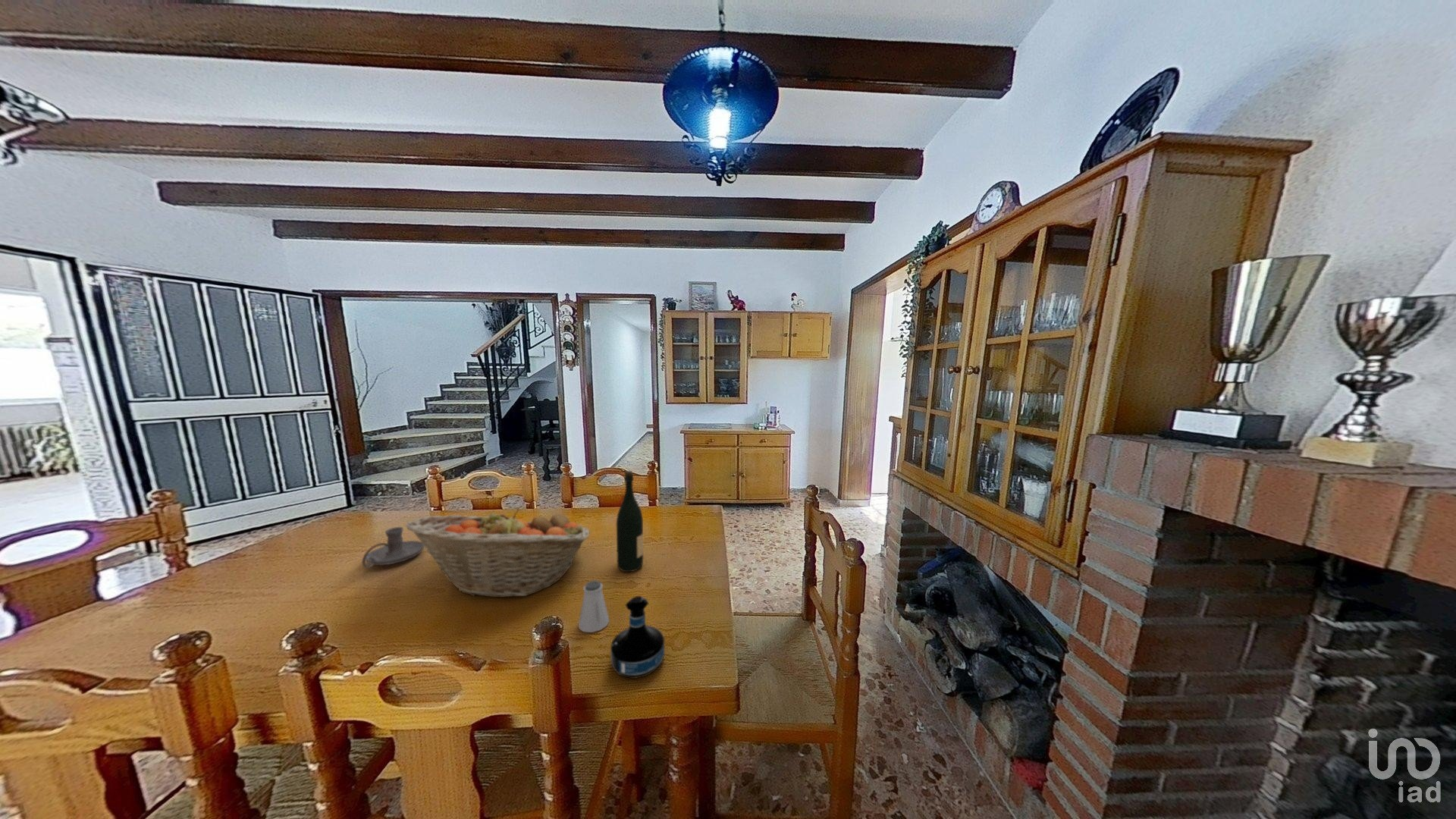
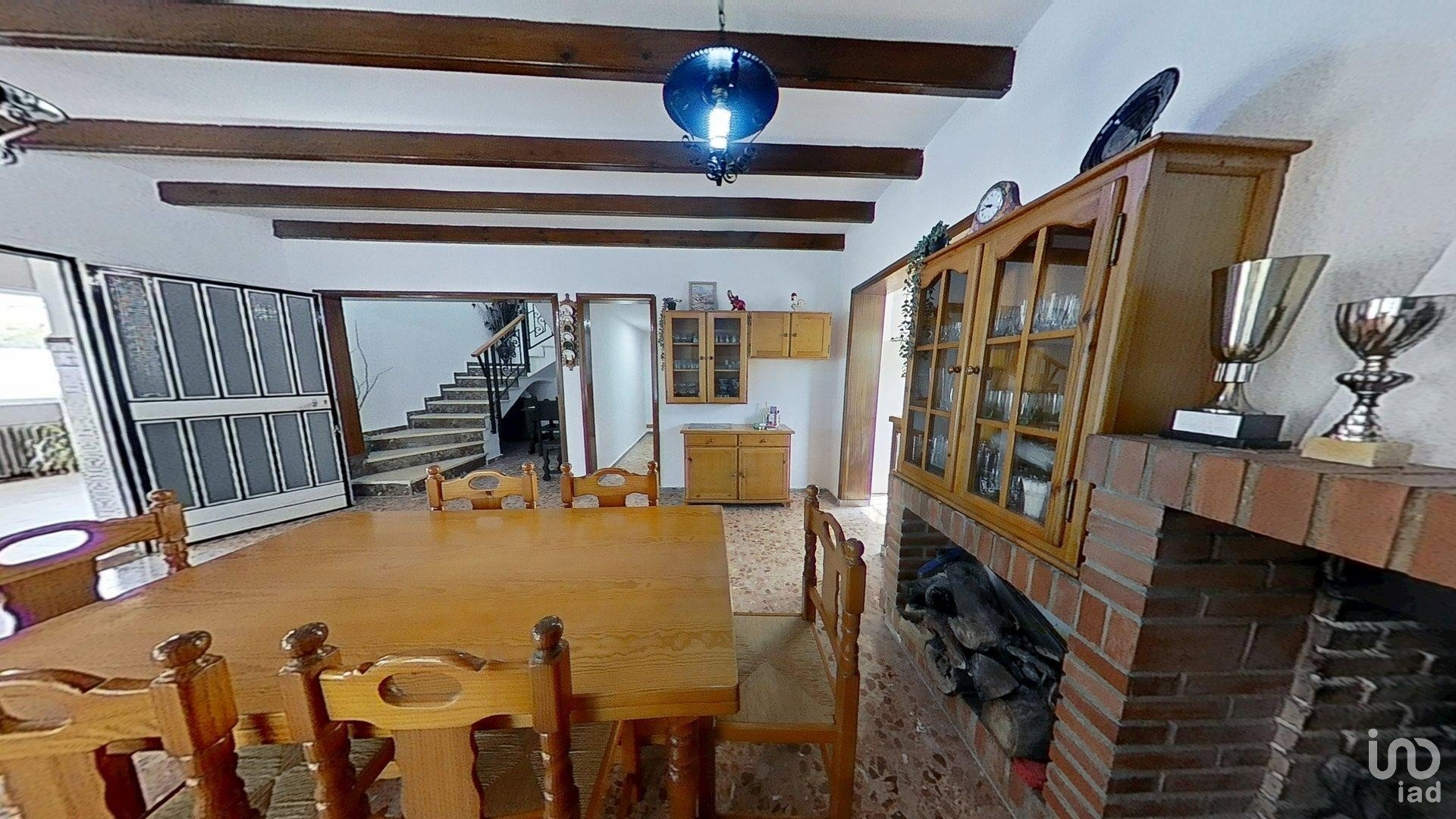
- wine bottle (629, 519)
- fruit basket (504, 541)
- saltshaker (593, 603)
- candle holder (391, 546)
- tequila bottle (637, 629)
